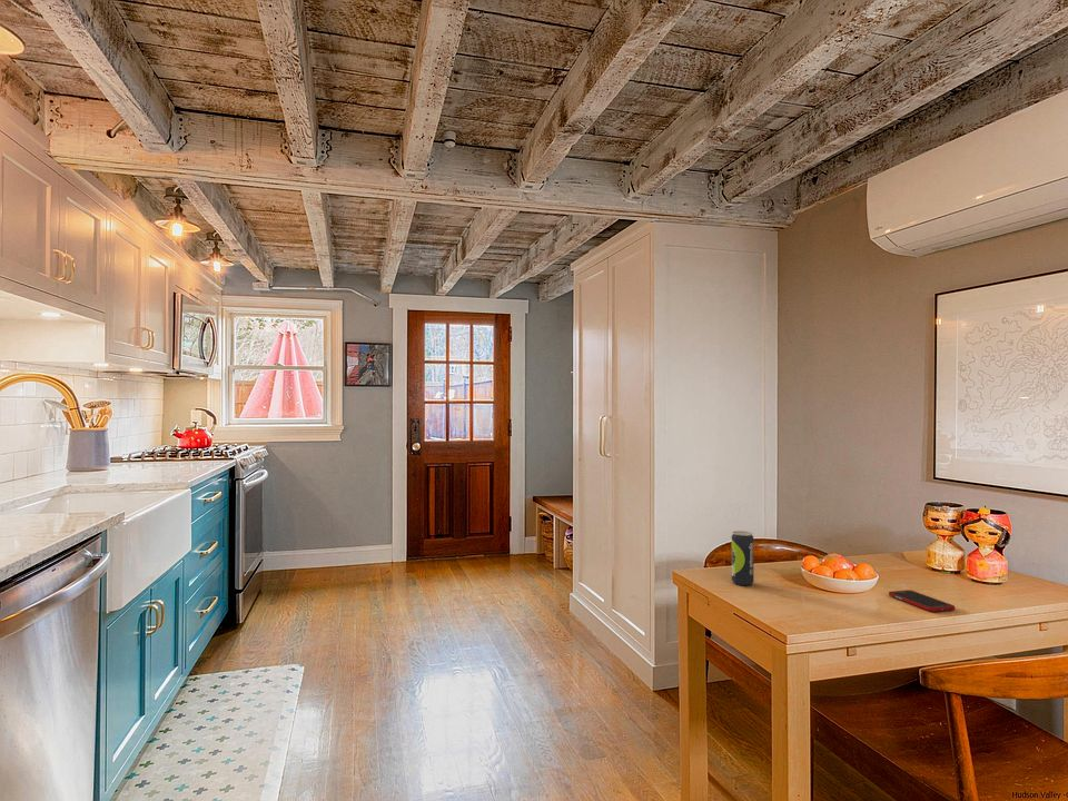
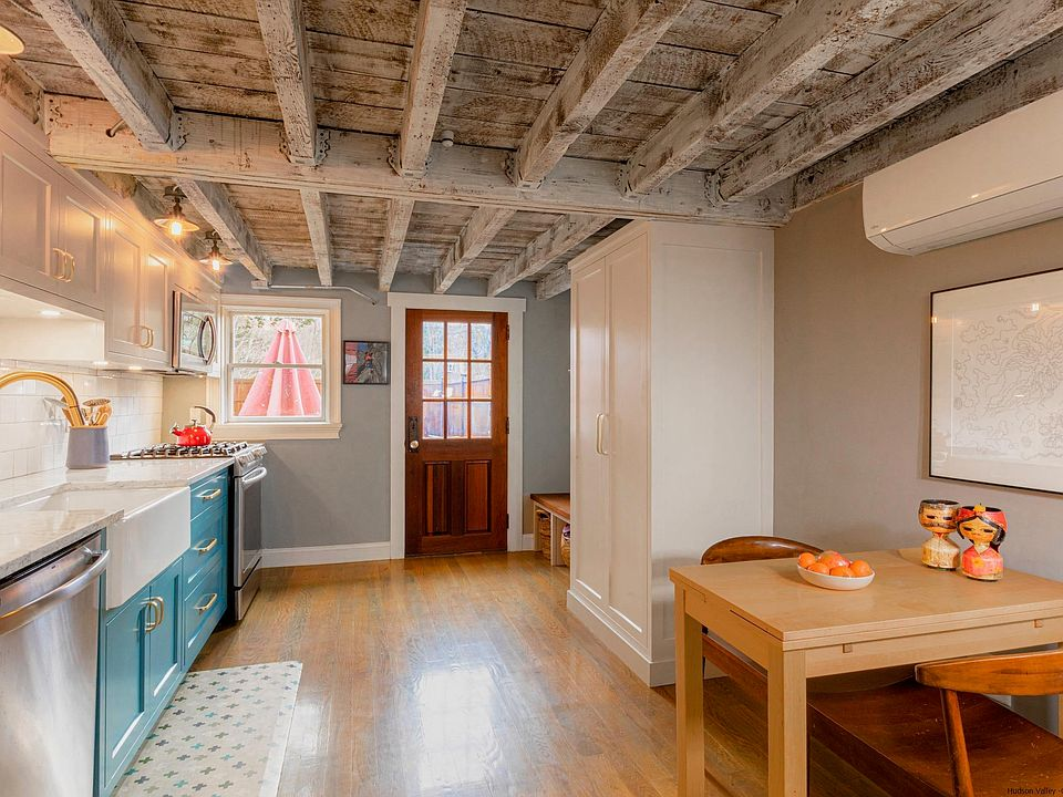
- cell phone (920, 600)
- beverage can (742, 557)
